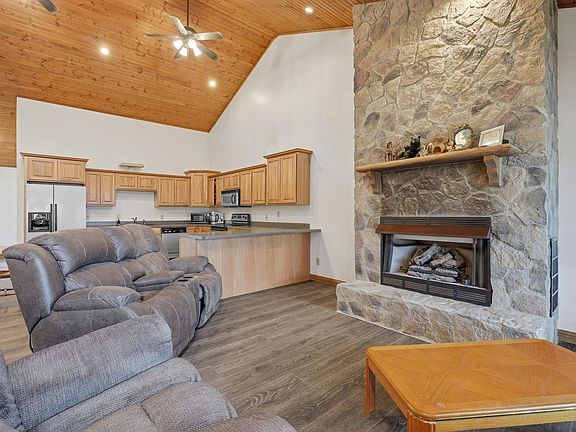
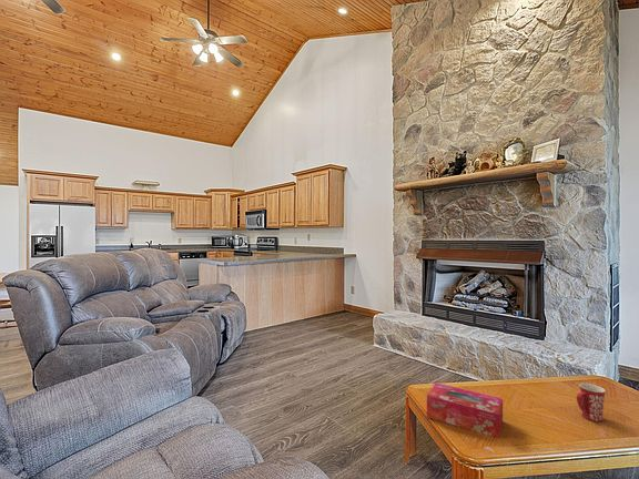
+ mug (588, 402)
+ tissue box (464, 407)
